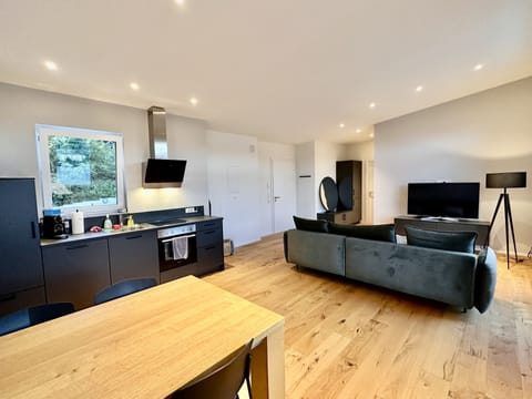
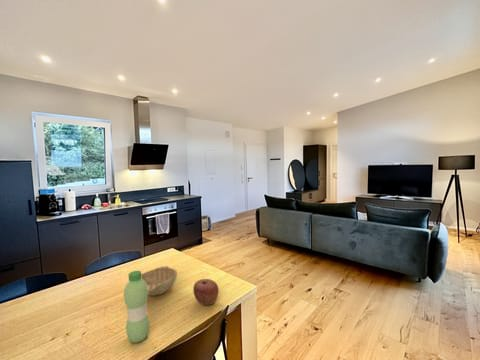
+ apple (206, 292)
+ decorative bowl (157, 282)
+ water bottle (136, 305)
